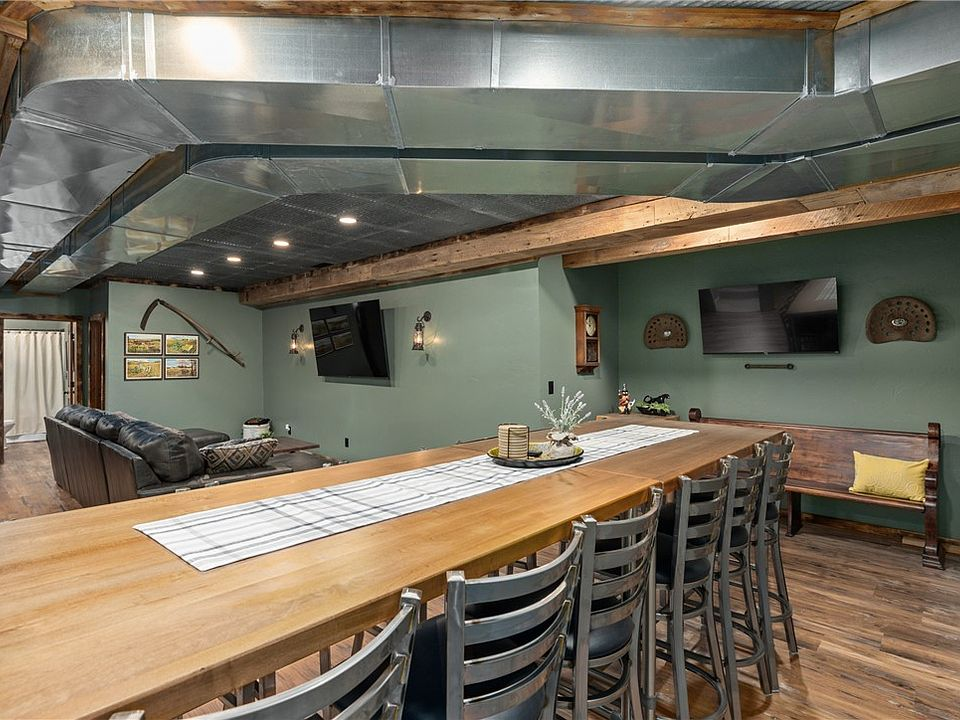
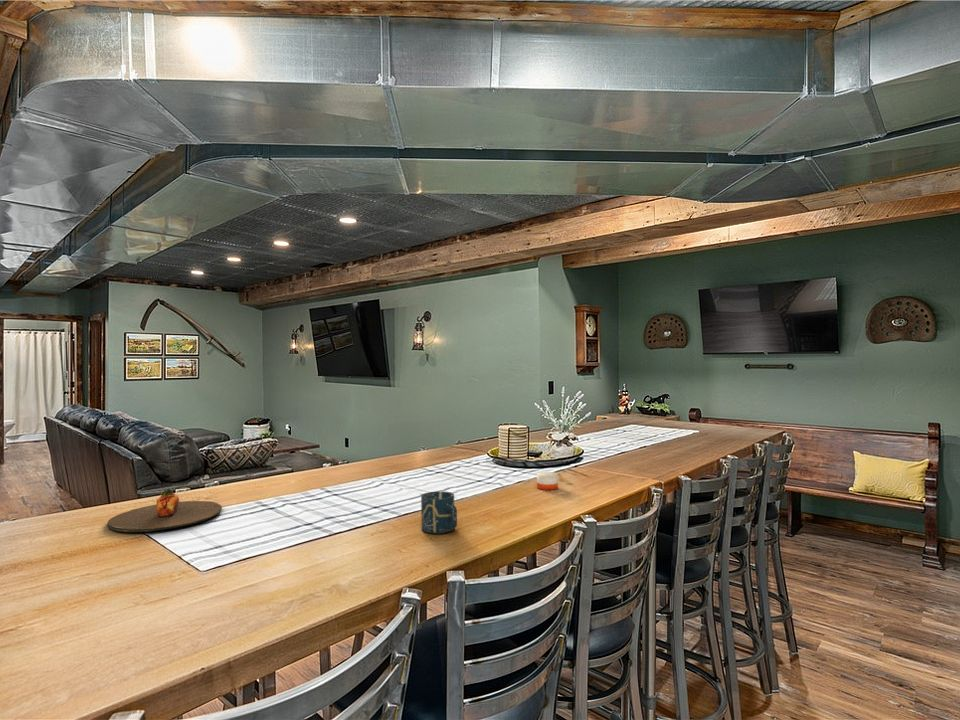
+ candle (547, 473)
+ plate (167, 502)
+ cup (441, 513)
